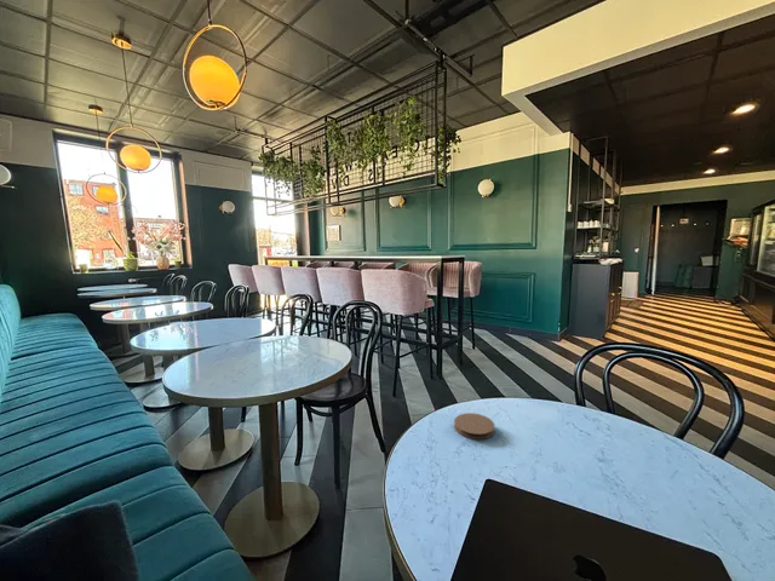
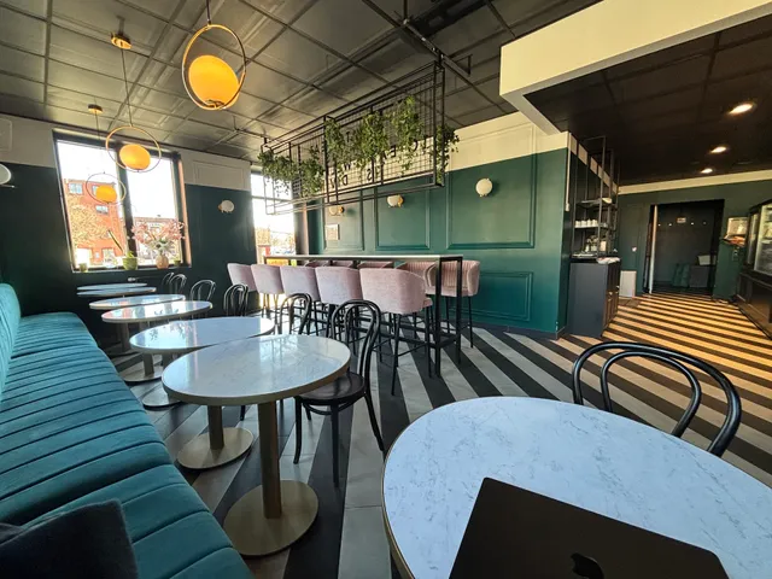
- coaster (473, 425)
